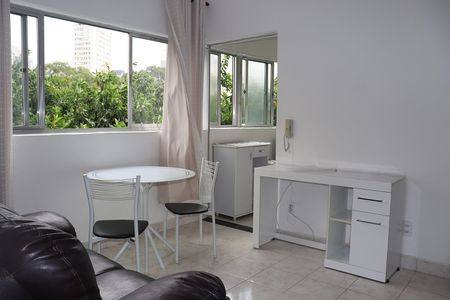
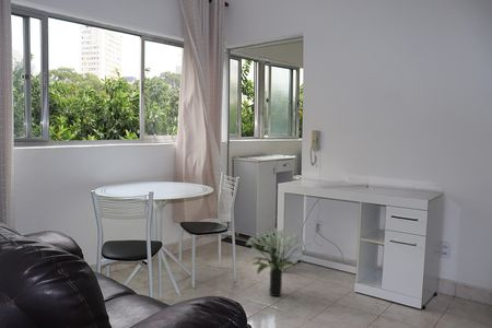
+ potted plant (278, 261)
